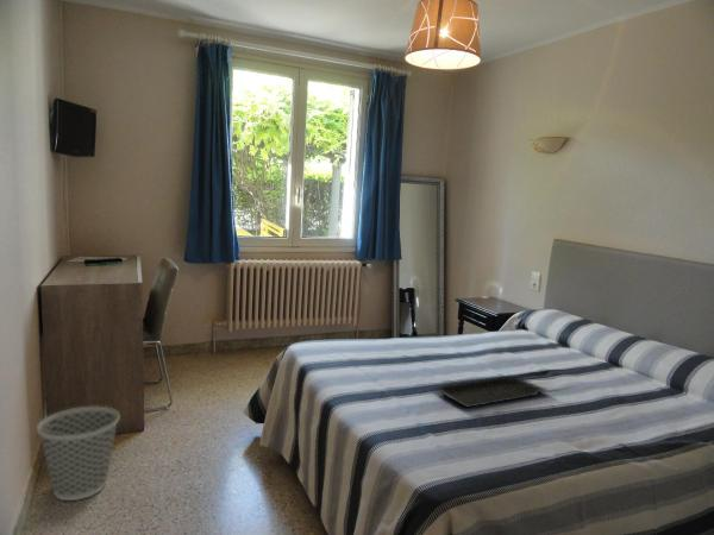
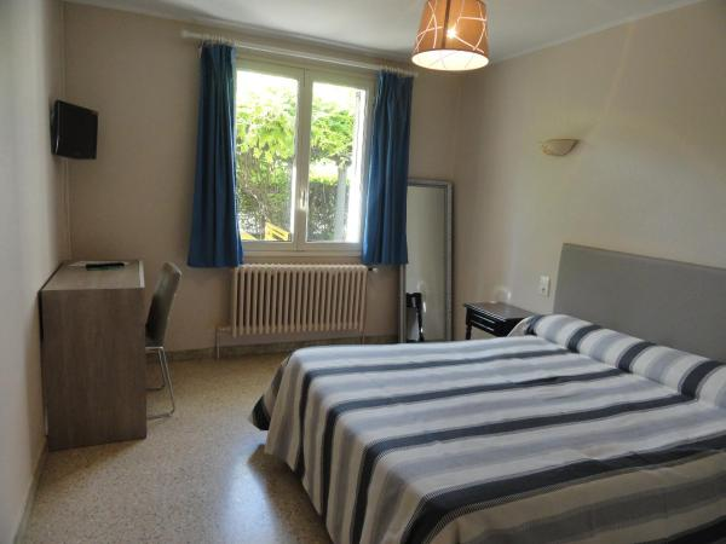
- wastebasket (80, 453)
- serving tray (490, 391)
